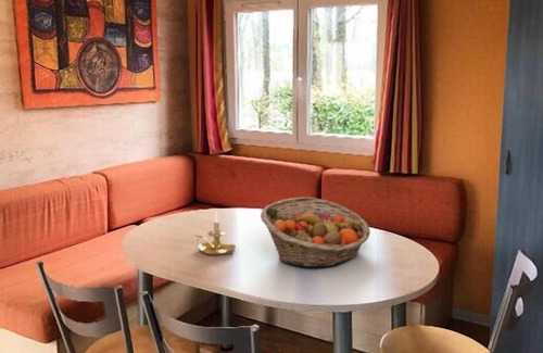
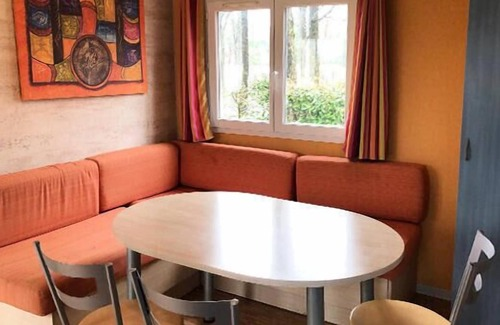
- fruit basket (315, 230)
- candle holder (214, 230)
